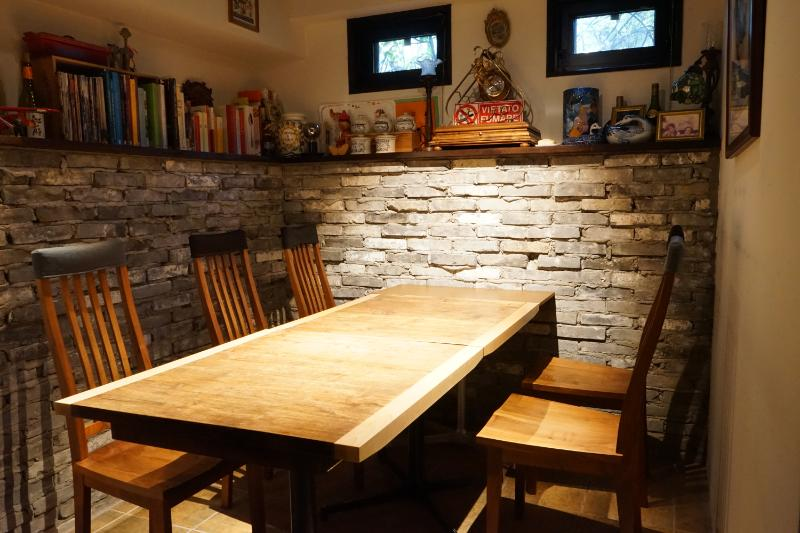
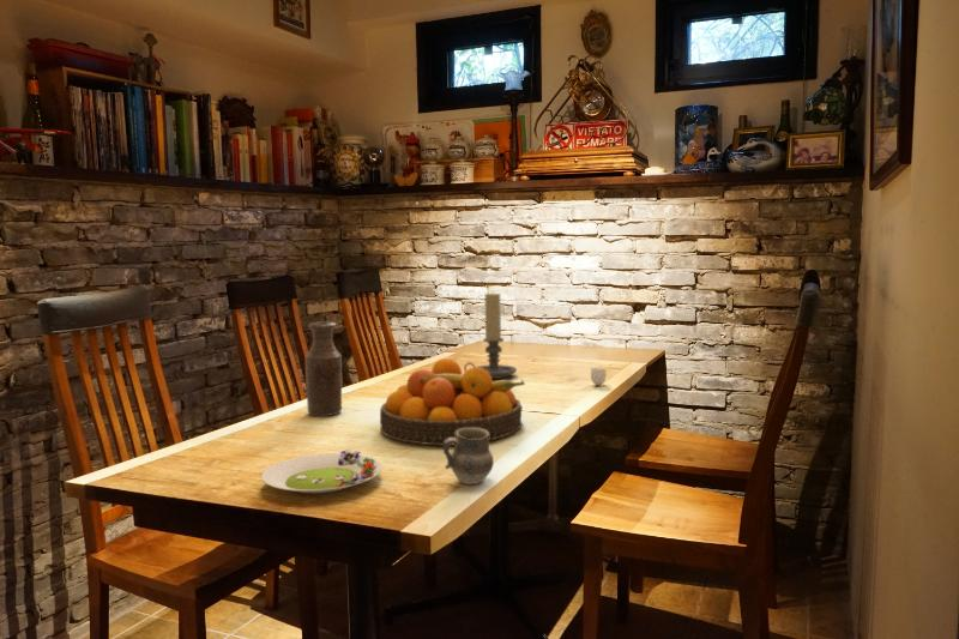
+ cup (468, 456)
+ bottle (322, 368)
+ cup (591, 375)
+ fruit bowl (450, 396)
+ candle holder (488, 333)
+ salad plate (322, 474)
